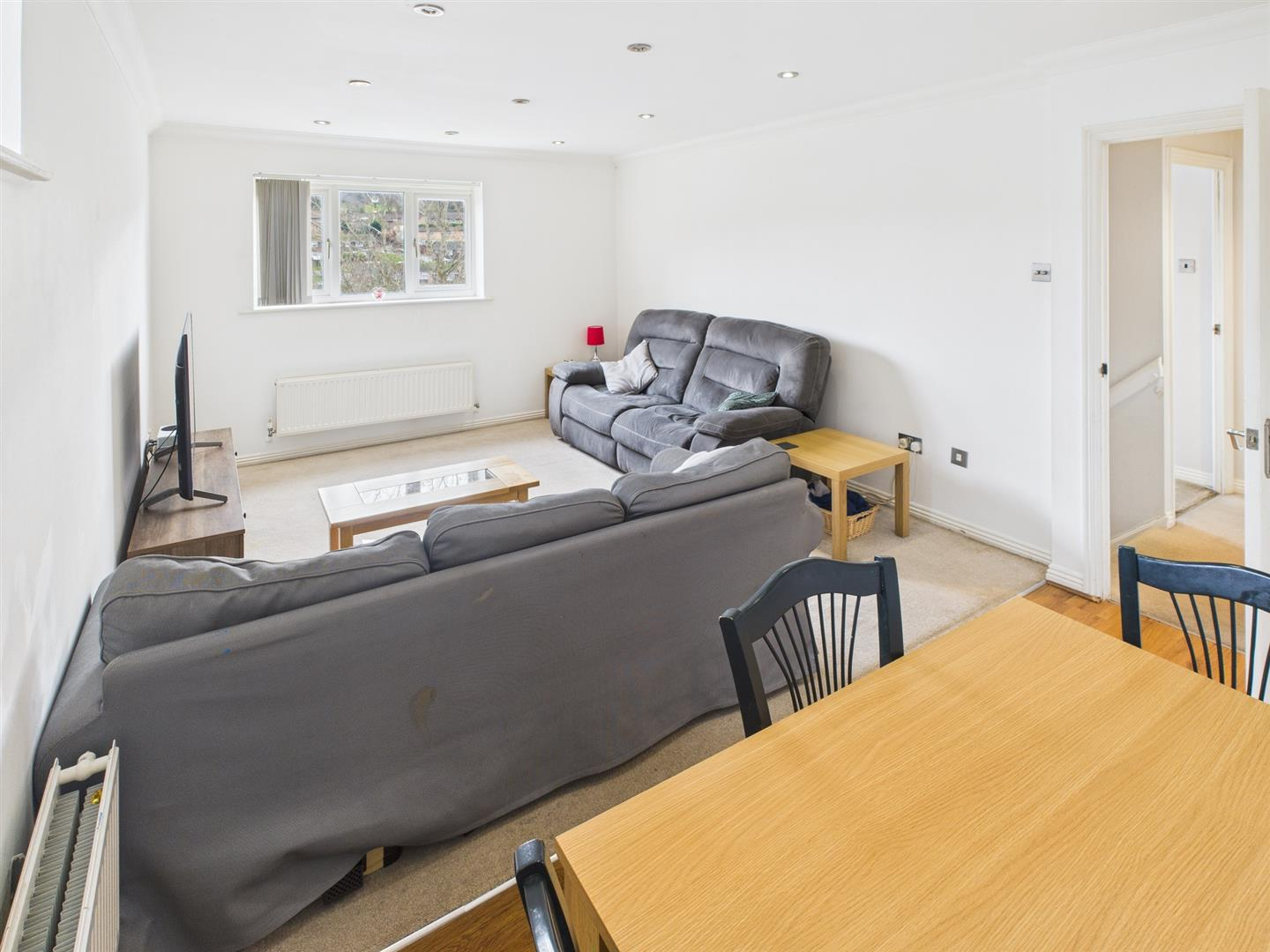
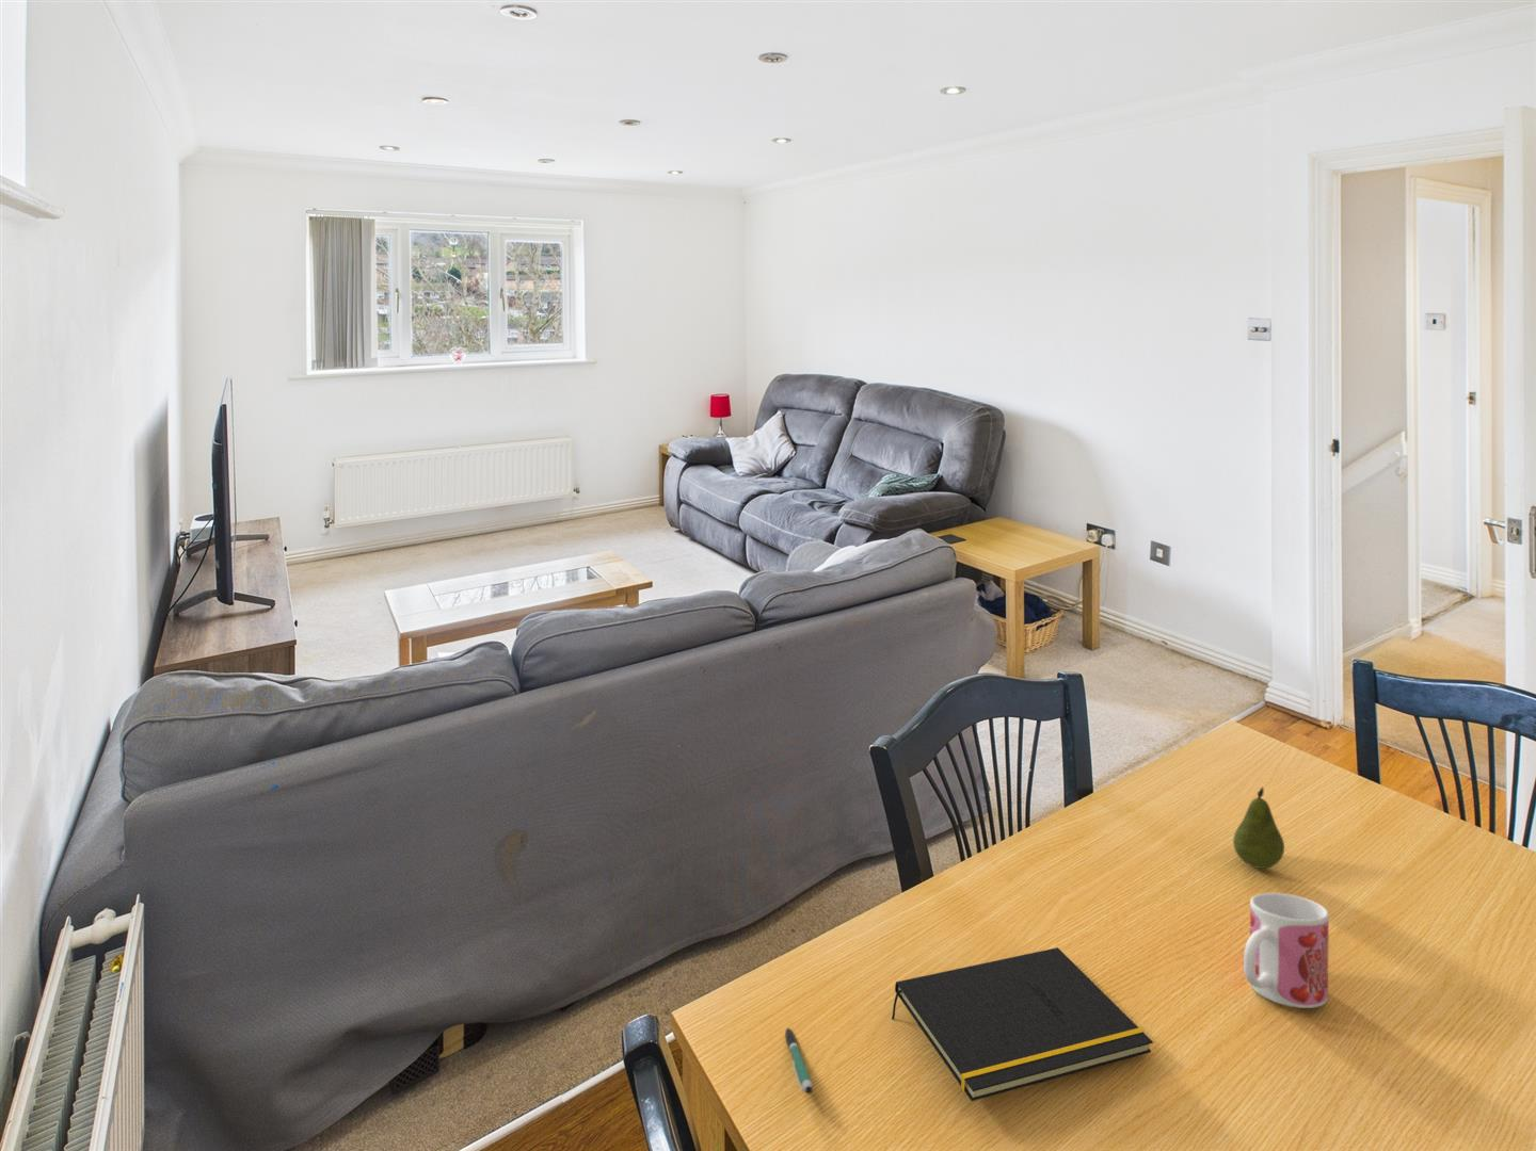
+ fruit (1259, 827)
+ mug (1276, 950)
+ pen (796, 1055)
+ notepad (1018, 1016)
